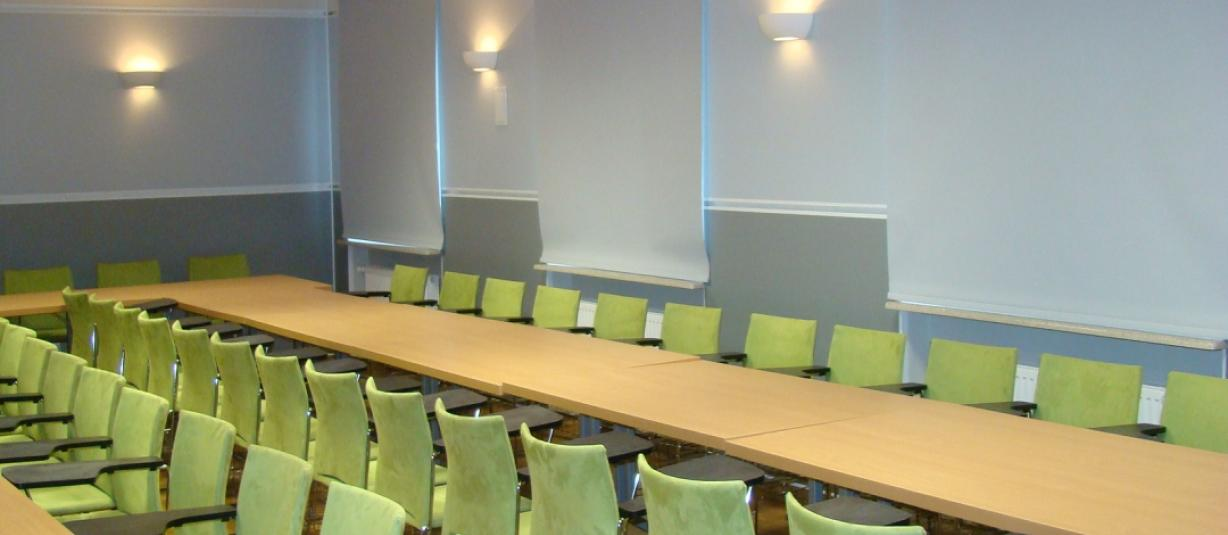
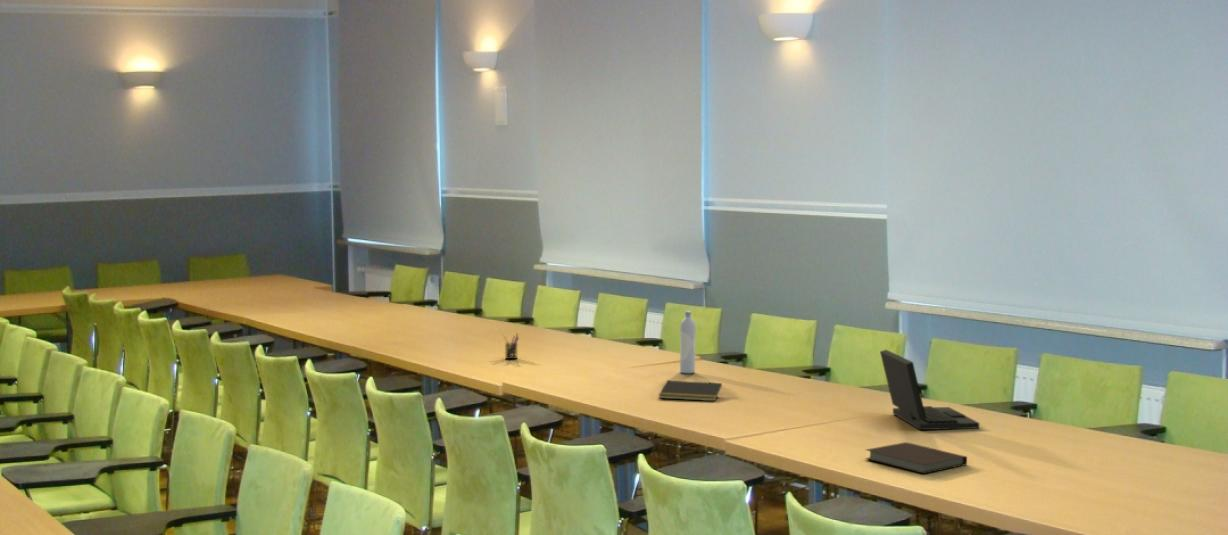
+ pen holder (512, 345)
+ notebook (915, 457)
+ bottle (687, 341)
+ notepad (690, 390)
+ laptop (919, 390)
